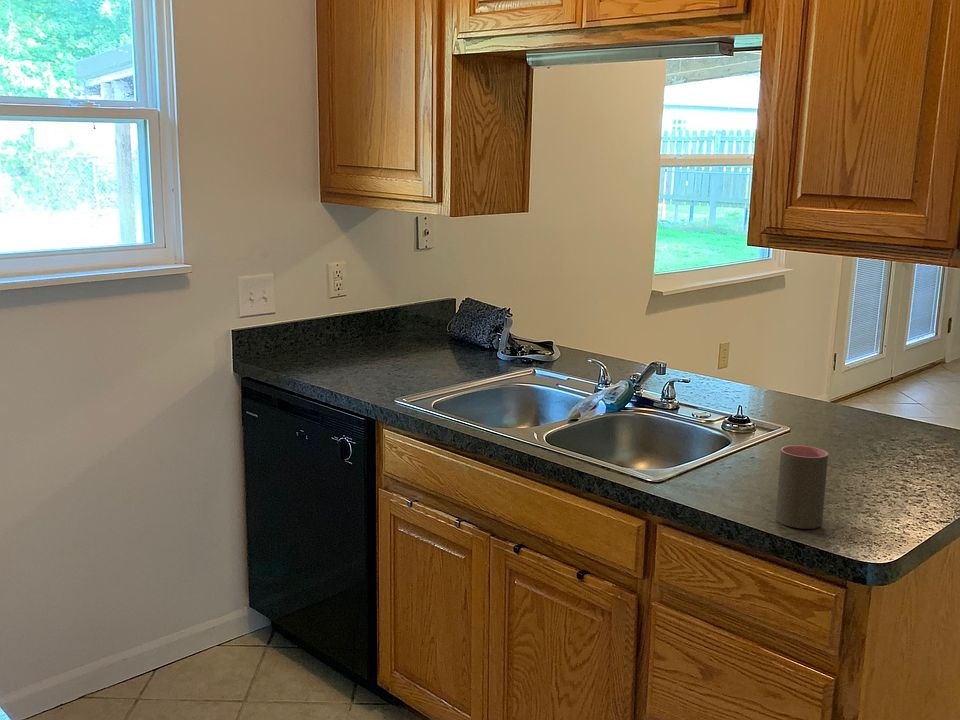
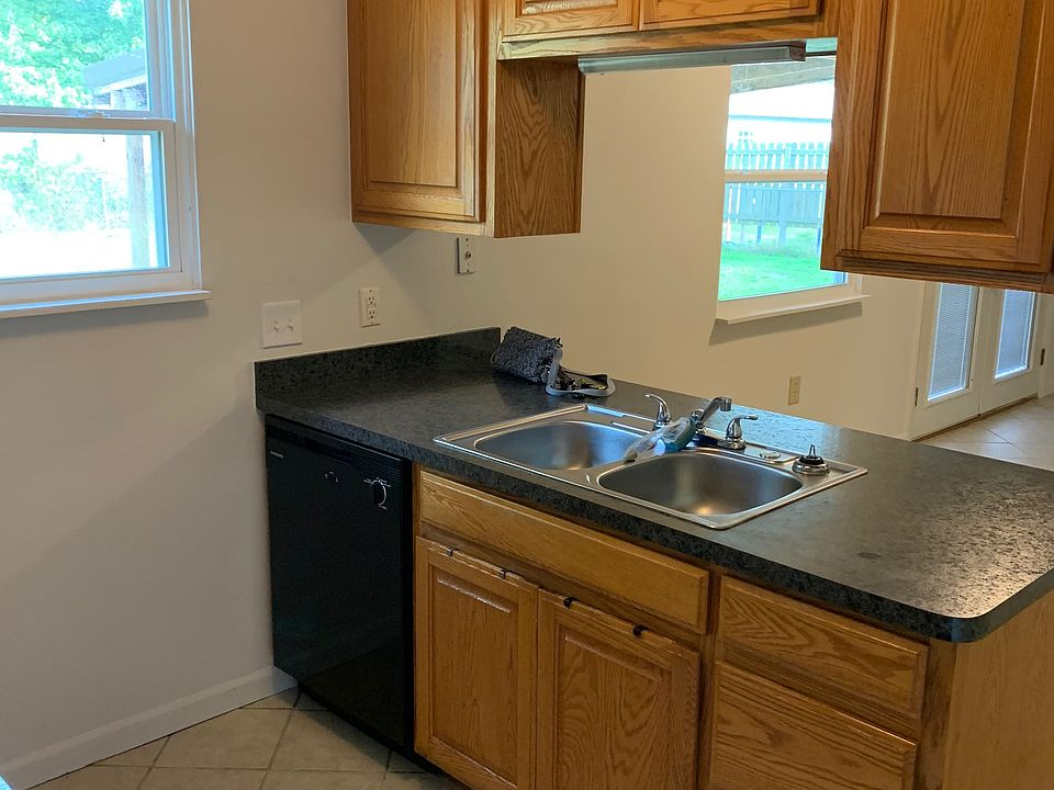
- cup (801, 486)
